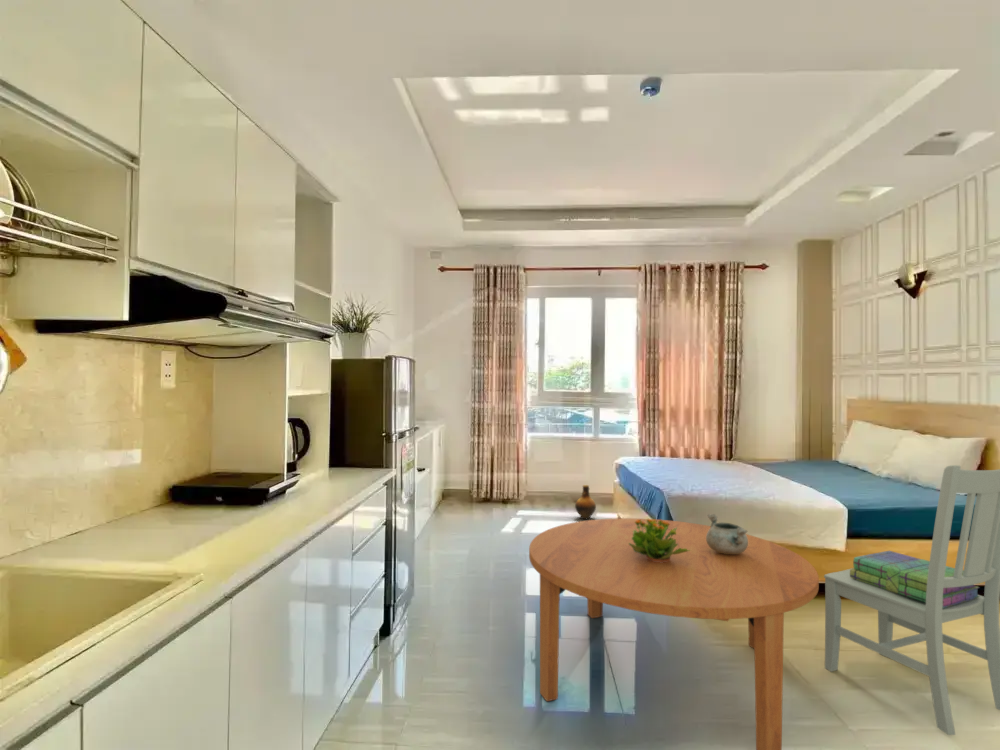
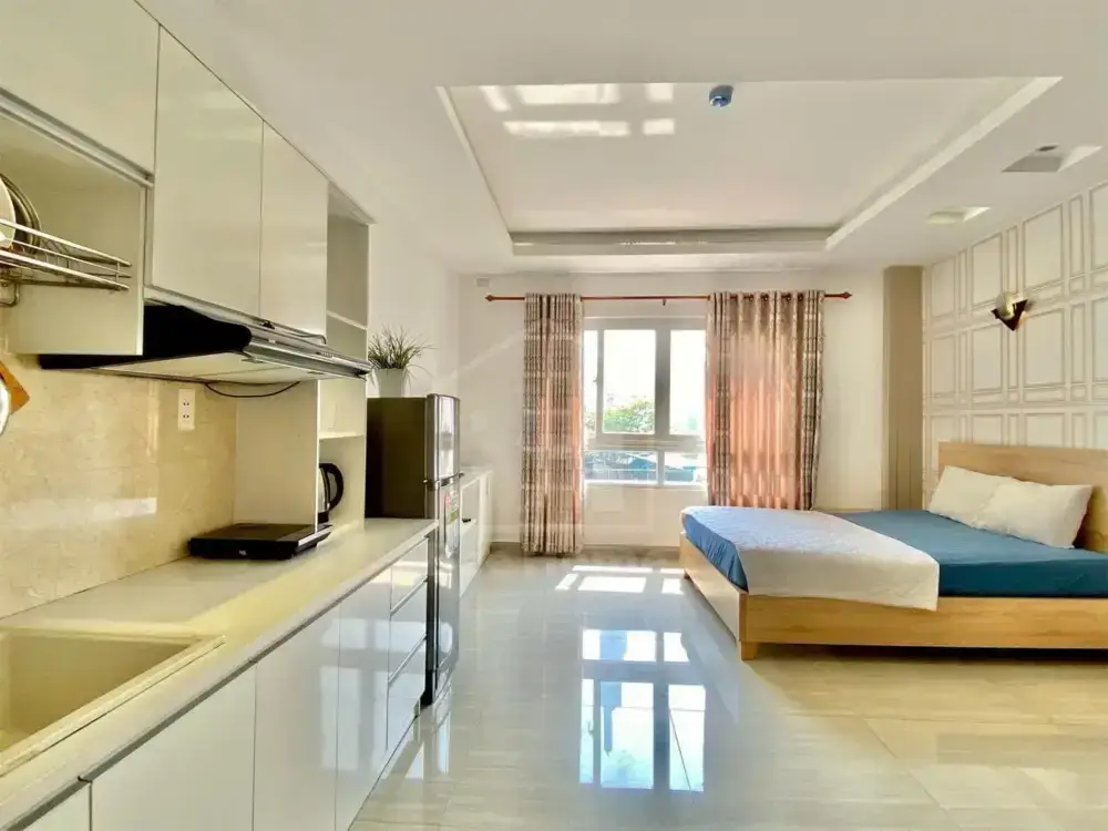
- potted flower (659, 538)
- chair (928, 572)
- decorative bowl (727, 535)
- dining table (662, 610)
- stack of books (911, 575)
- ceramic jug (585, 501)
